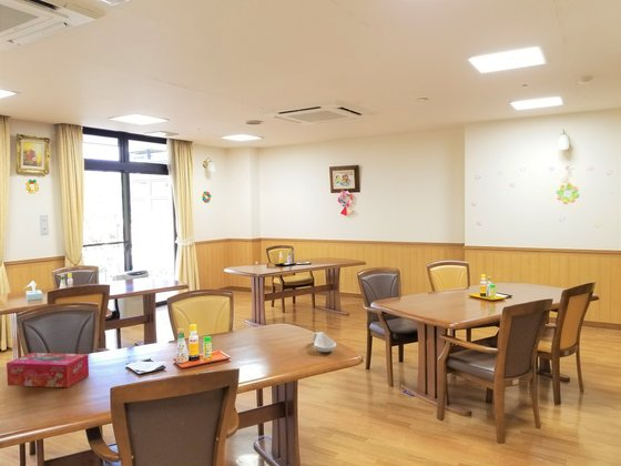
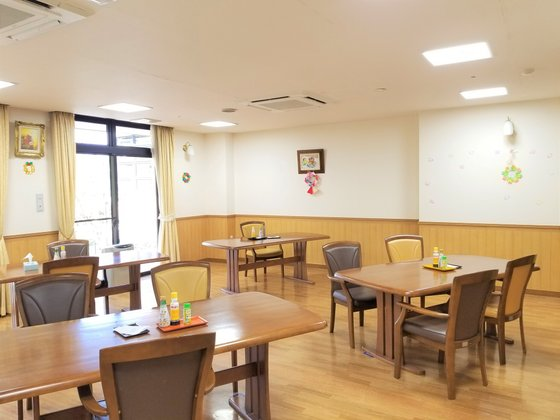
- spoon rest (322, 341)
- tissue box (49, 368)
